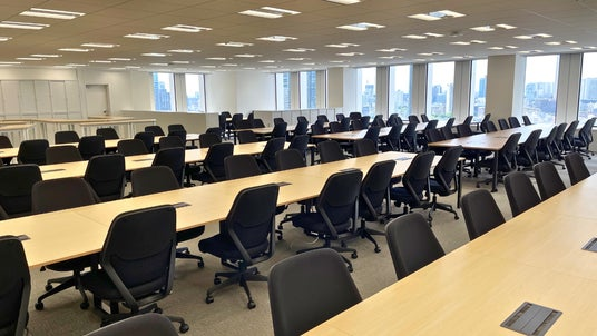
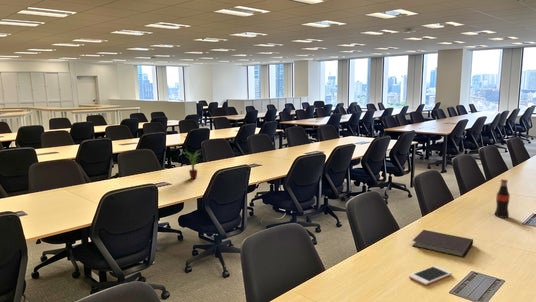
+ bottle (502, 197)
+ potted plant (191, 163)
+ notebook (442, 242)
+ cell phone (430, 275)
